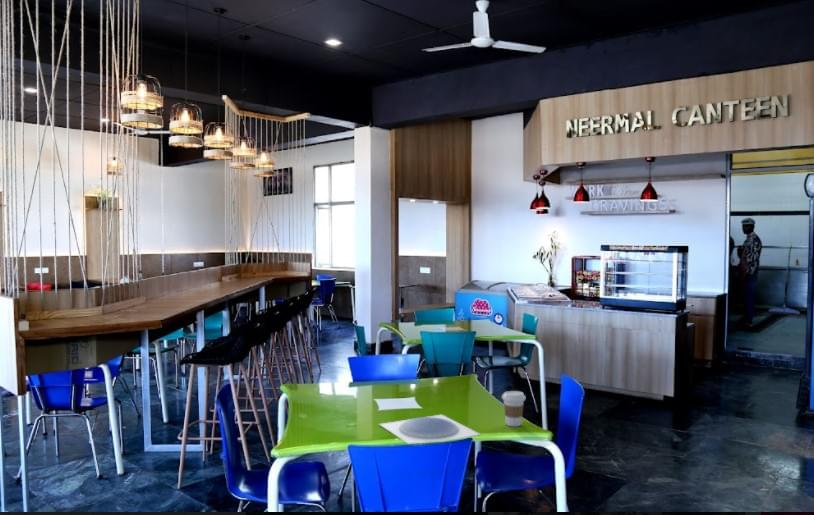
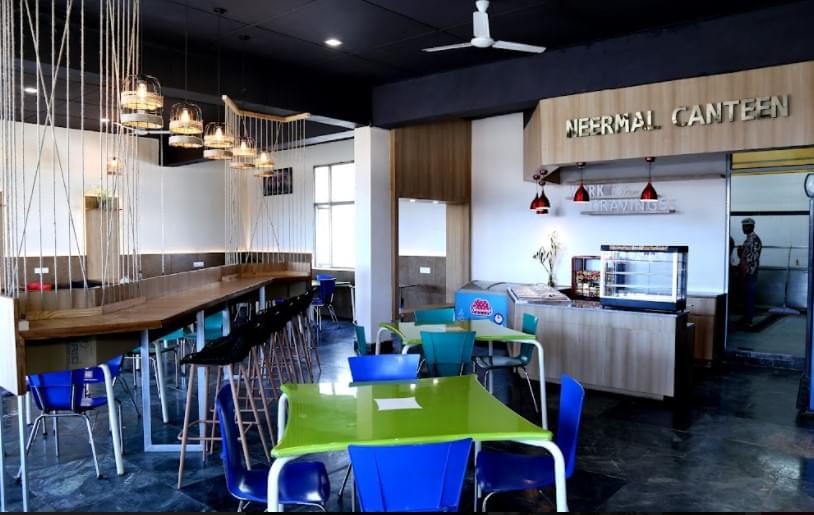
- plate (428, 425)
- coffee cup (513, 408)
